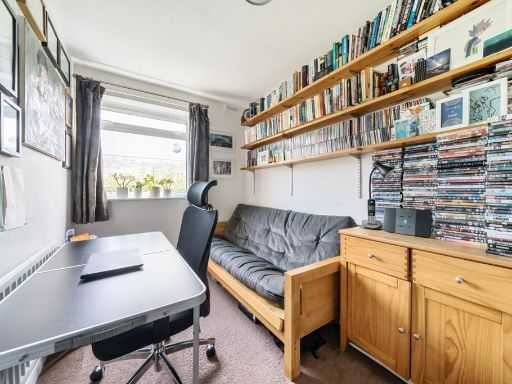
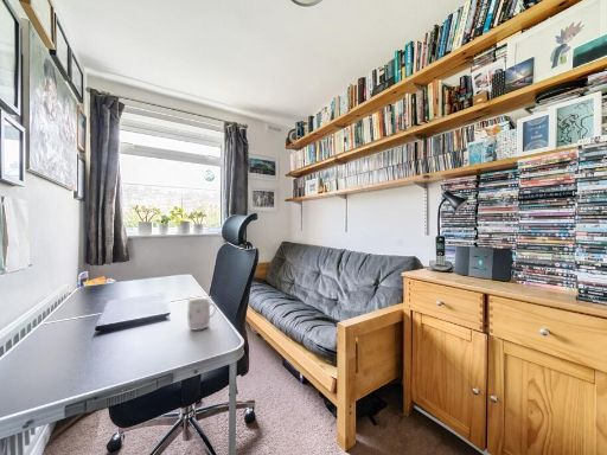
+ mug (202, 309)
